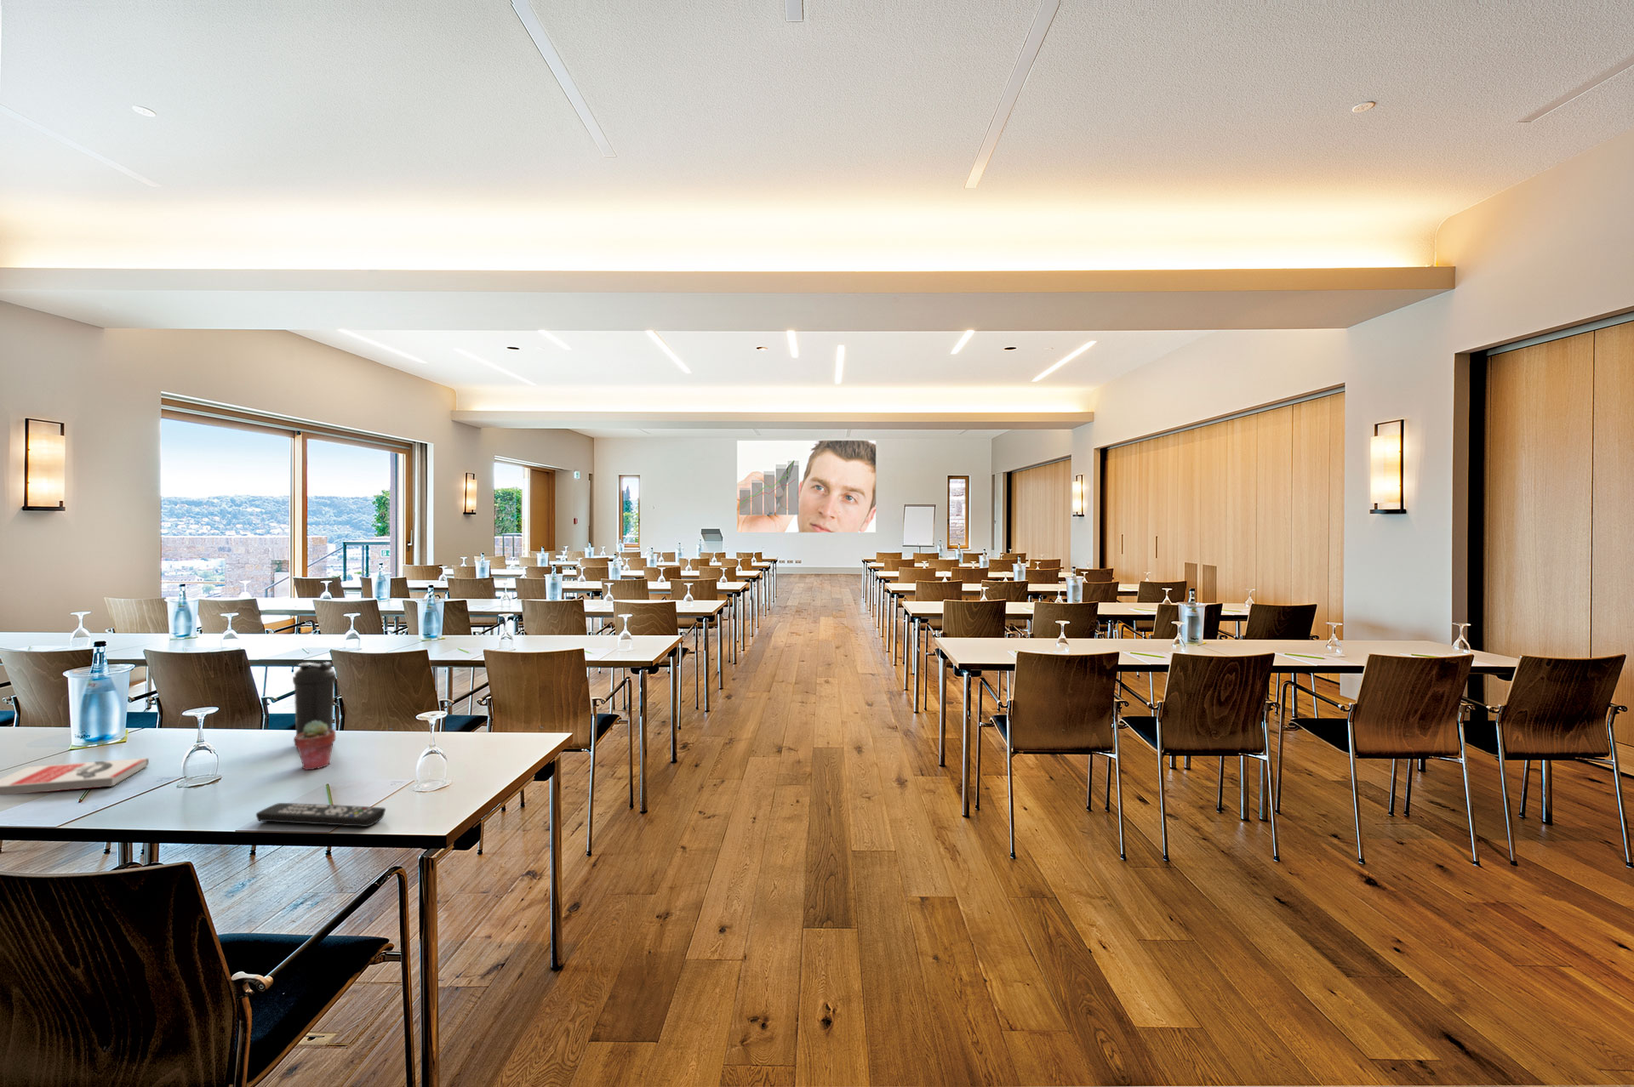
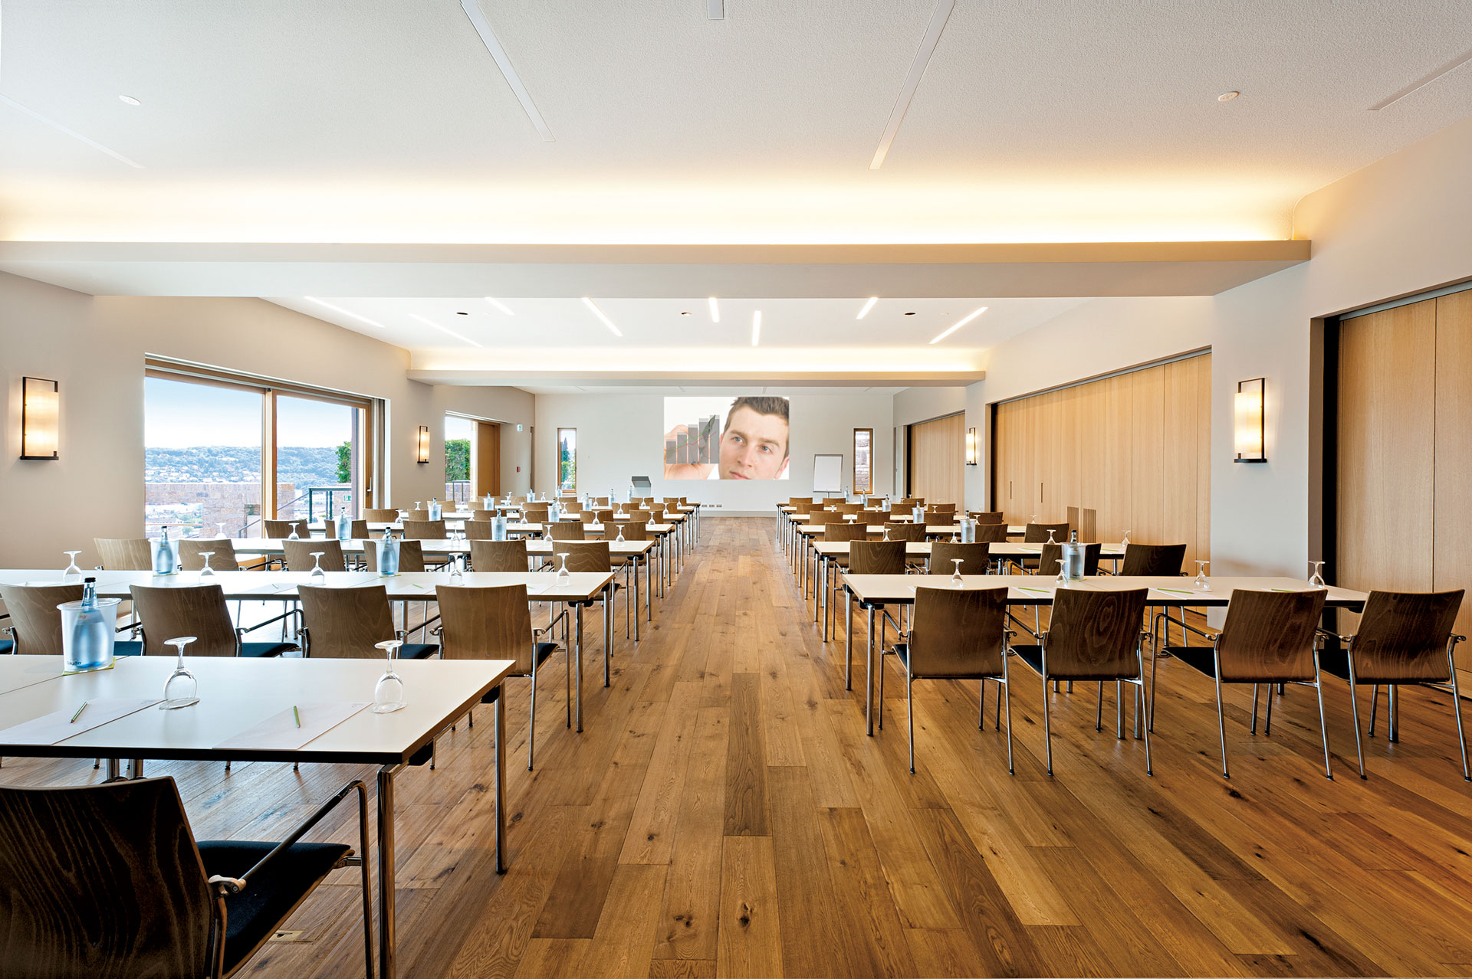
- water bottle (314, 704)
- book (69, 775)
- remote control (320, 815)
- potted succulent (314, 742)
